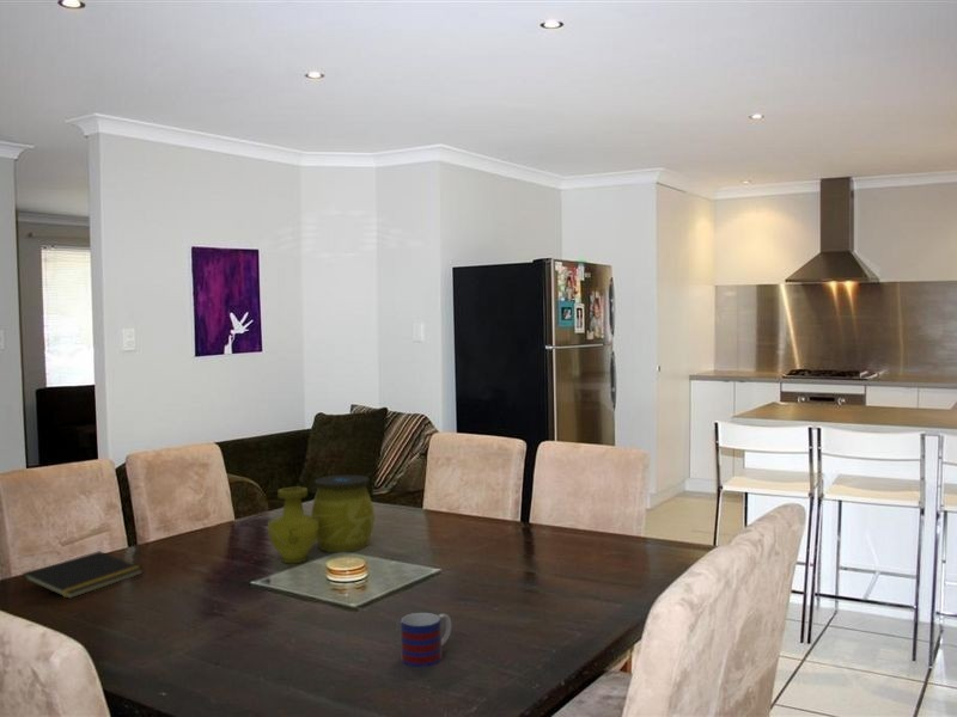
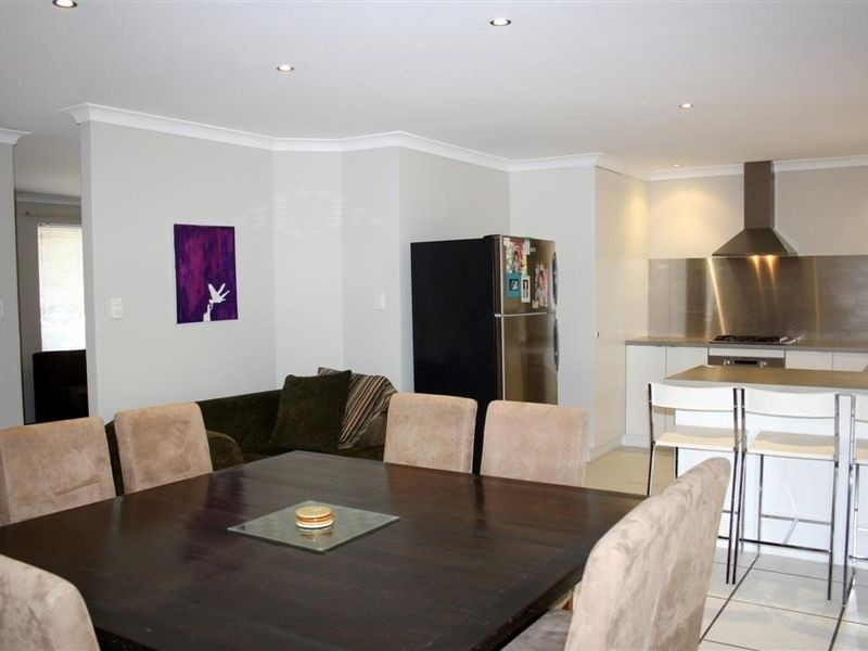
- notepad (85, 572)
- decorative vase (322, 517)
- mug (428, 637)
